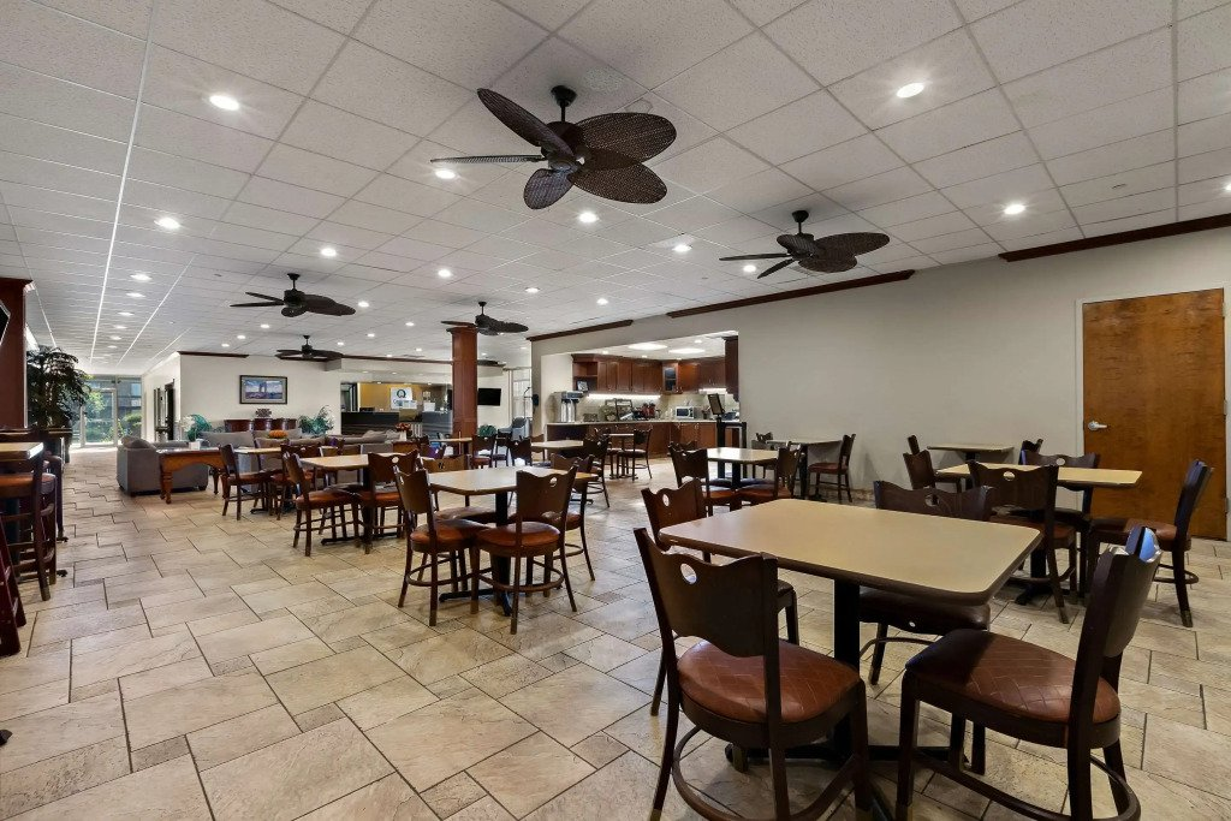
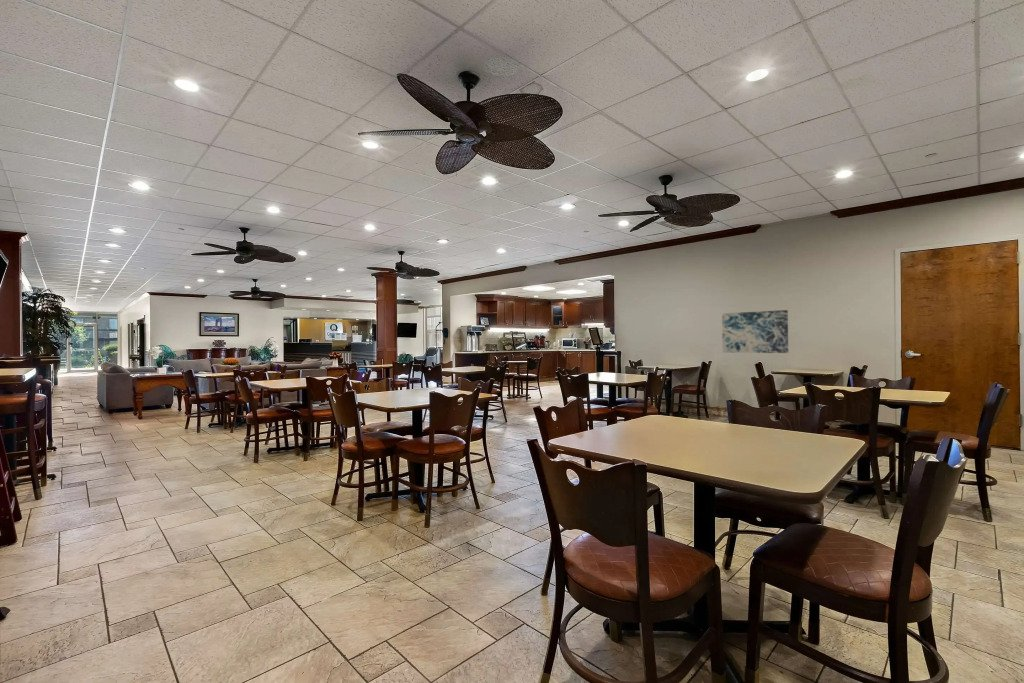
+ wall art (753, 332)
